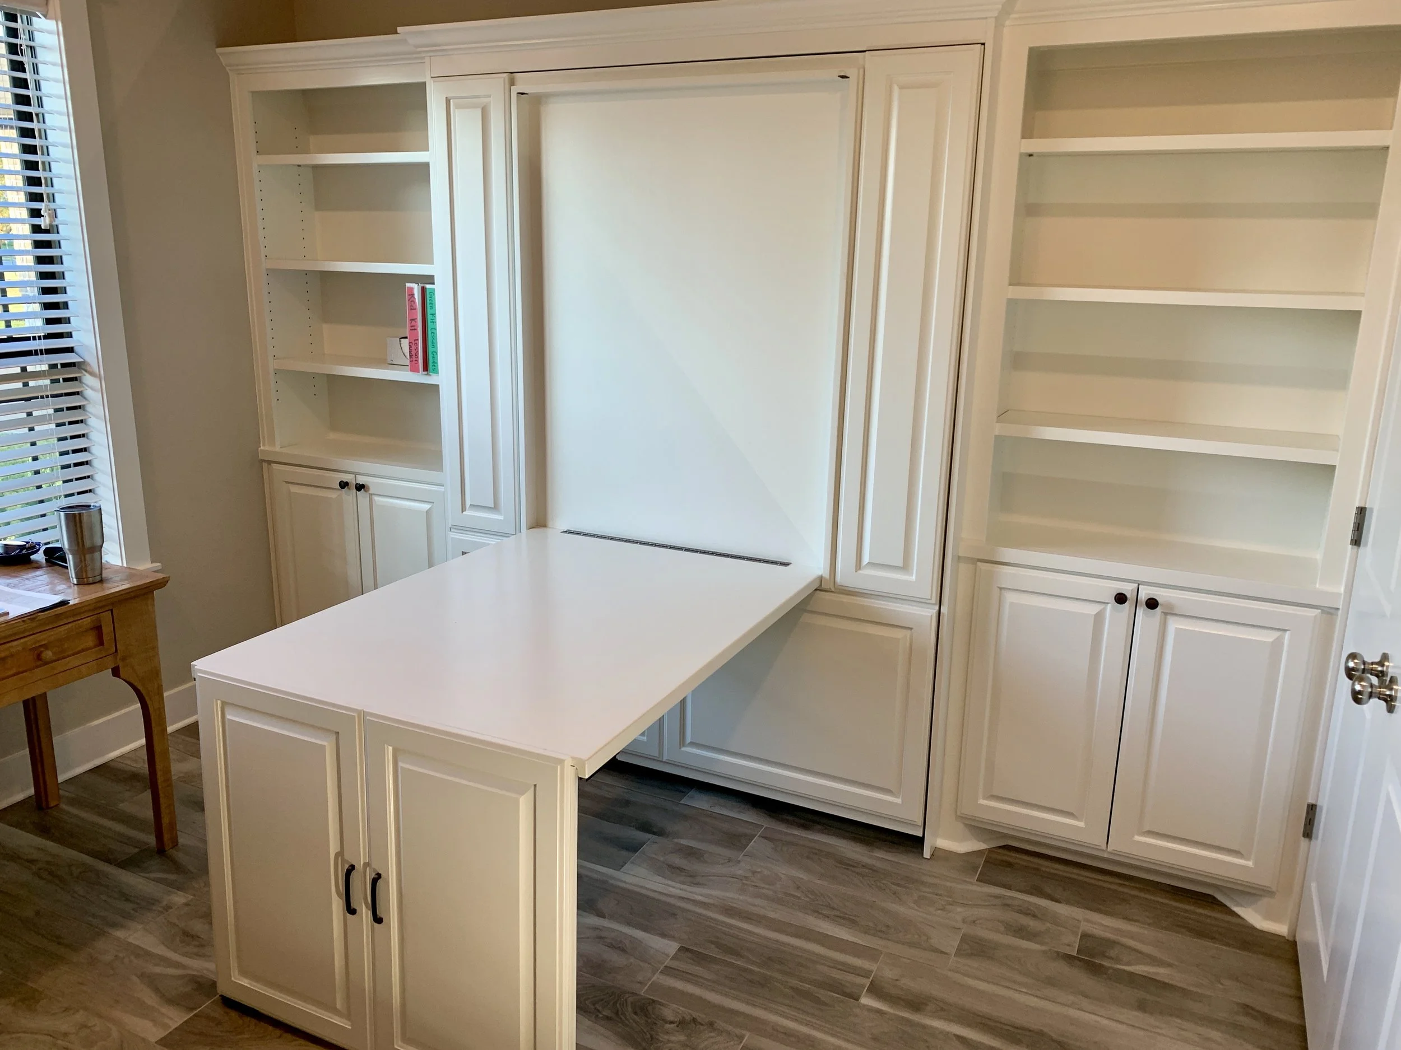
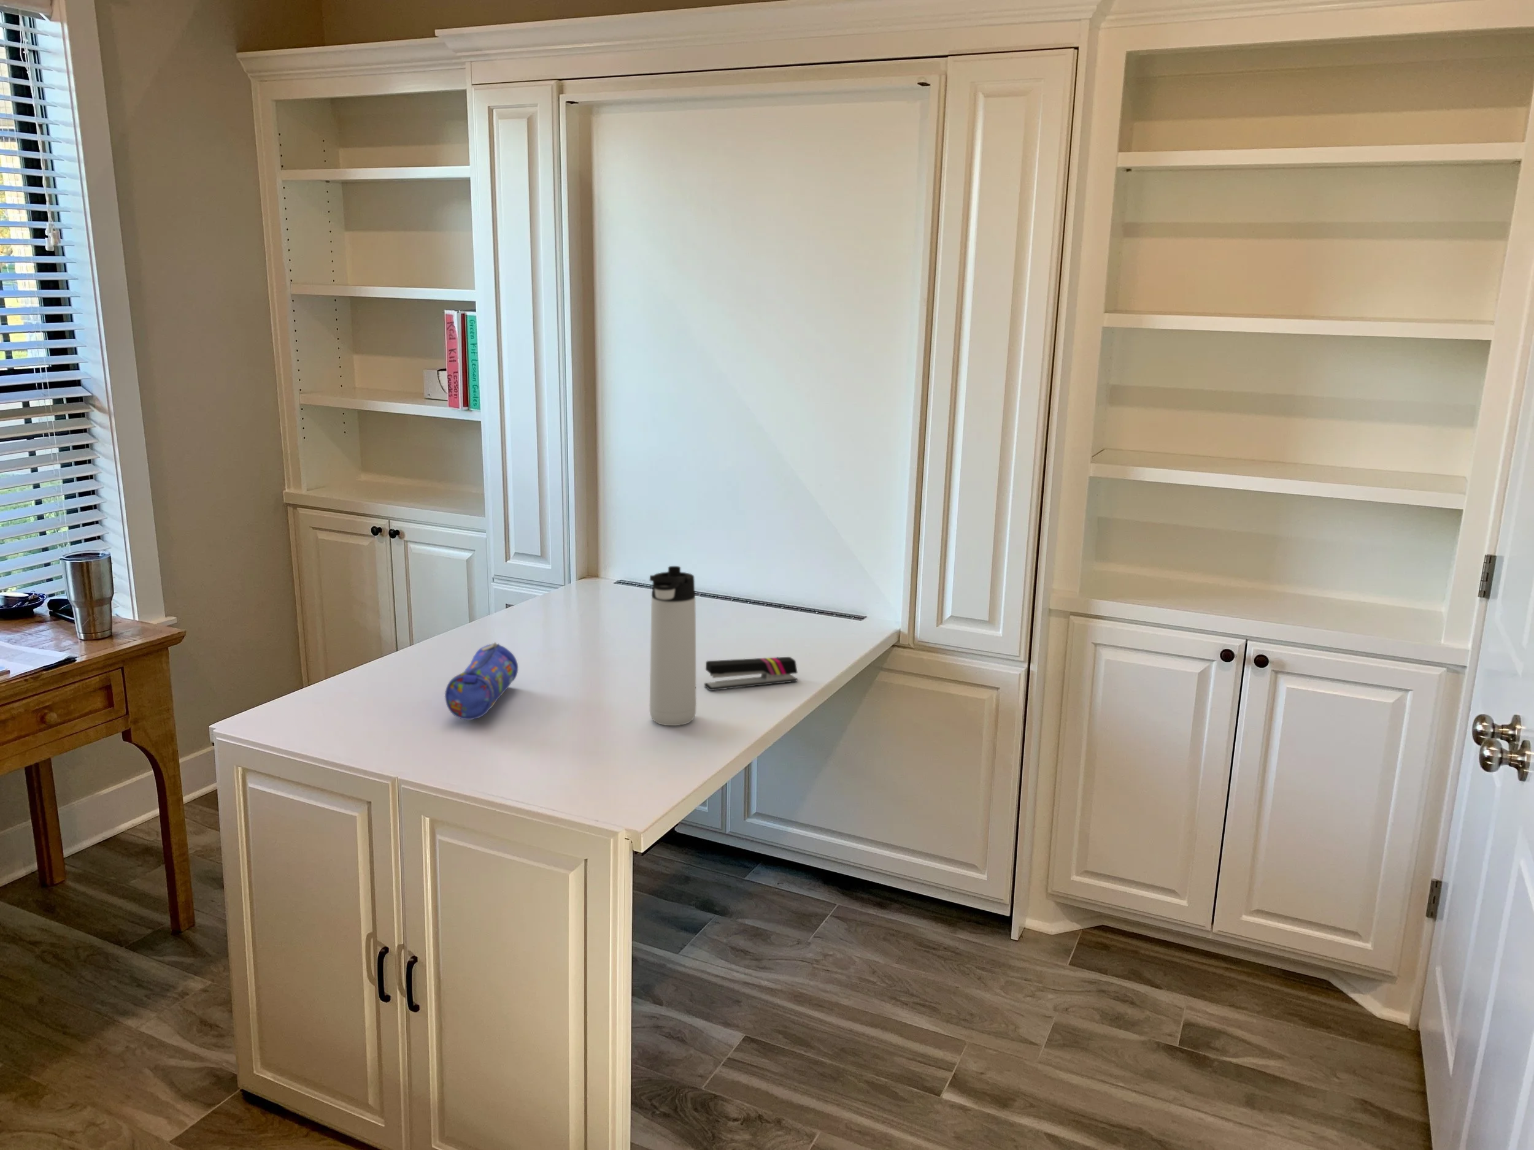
+ stapler (751, 670)
+ pencil case (483, 679)
+ thermos bottle (670, 647)
